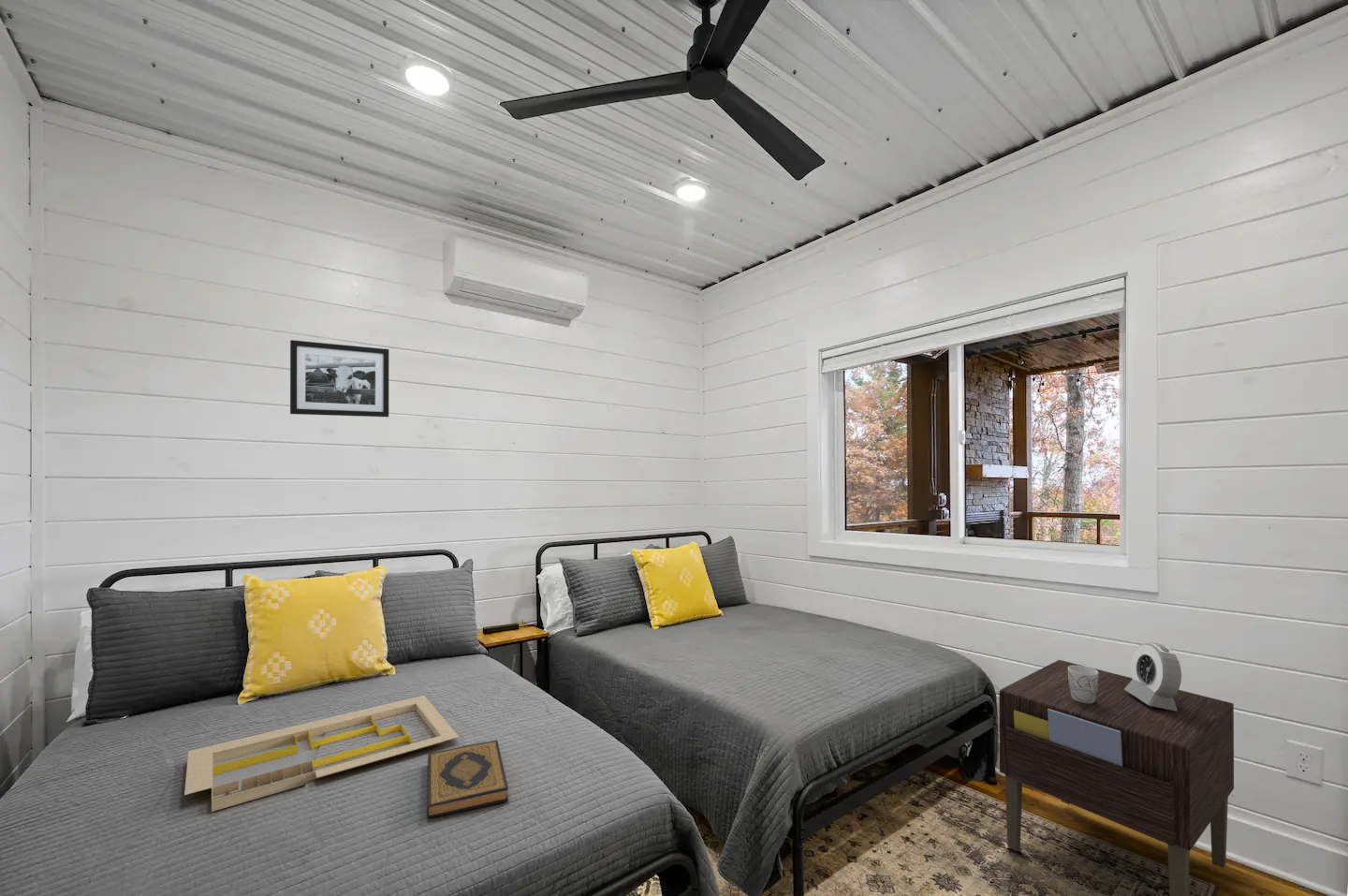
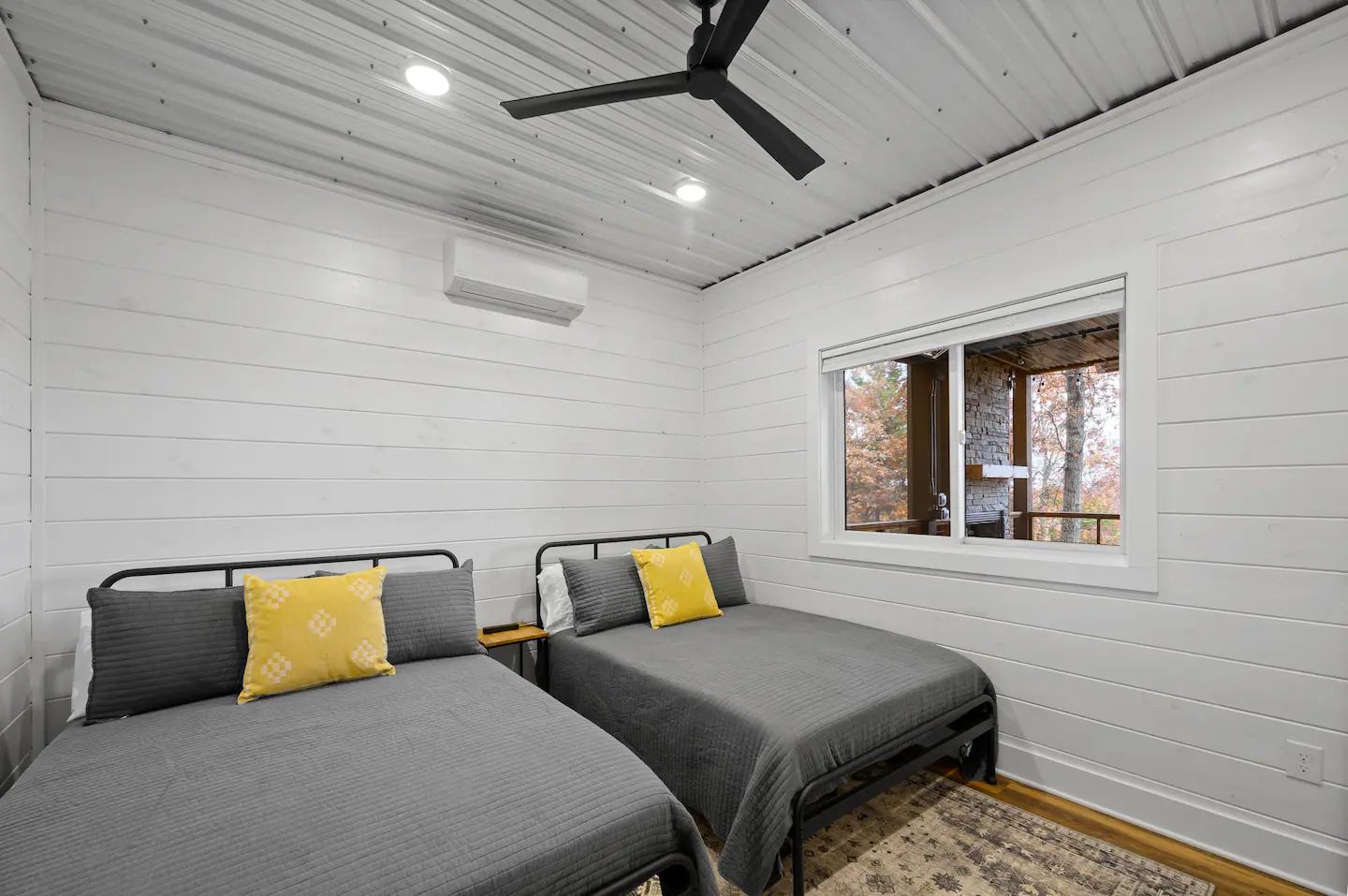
- nightstand (1111, 777)
- serving tray (324, 743)
- picture frame (341, 380)
- mug (1081, 683)
- hardback book (465, 775)
- alarm clock (1151, 672)
